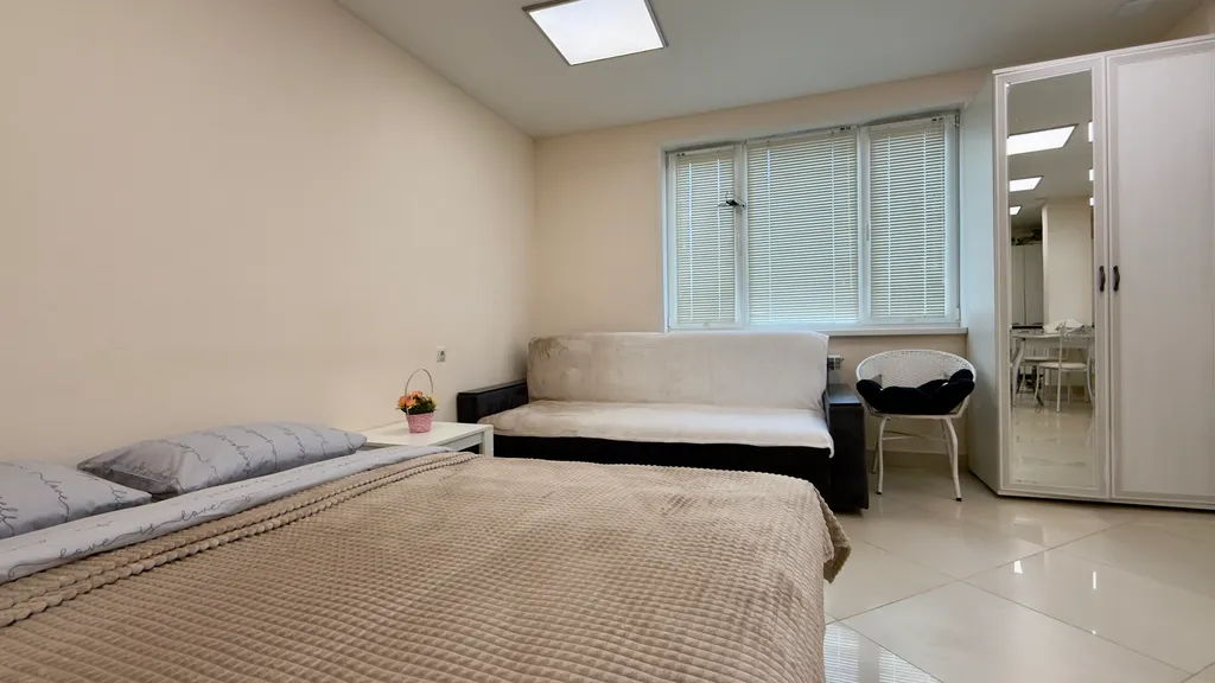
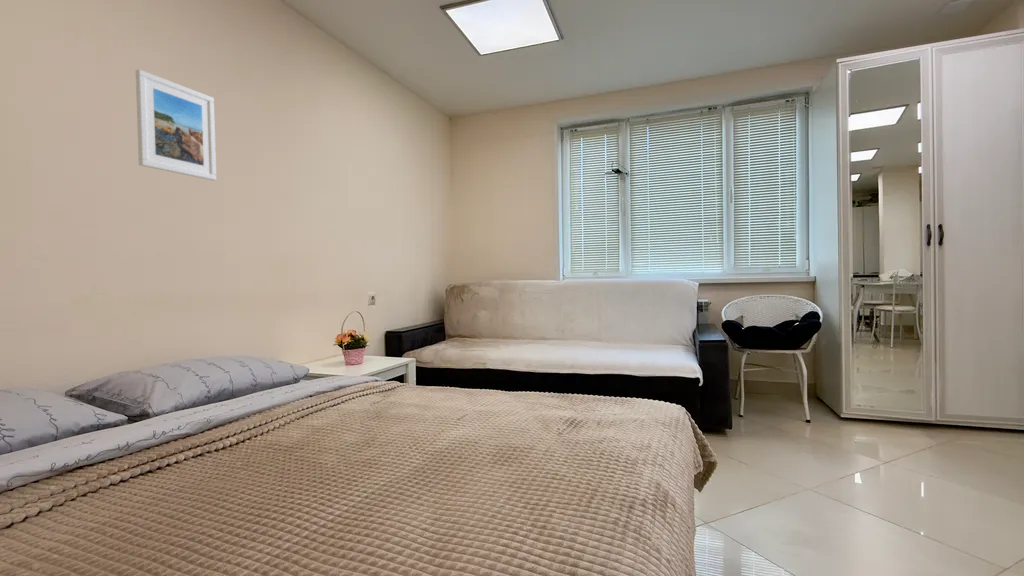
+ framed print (178, 129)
